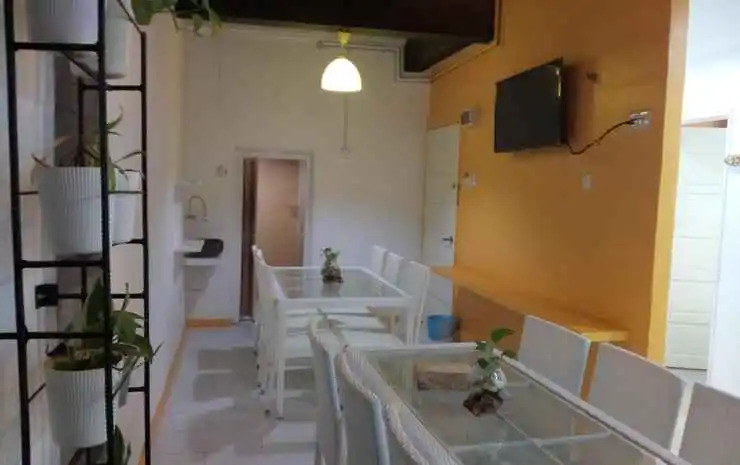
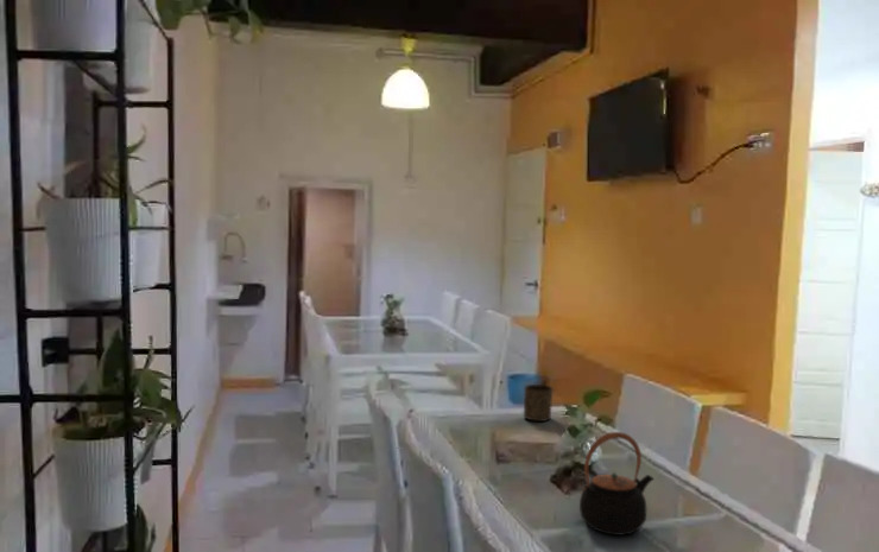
+ teapot (619, 477)
+ cup (538, 402)
